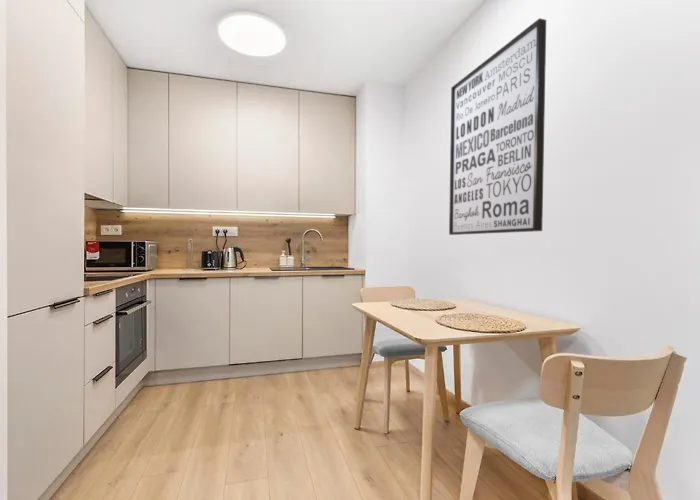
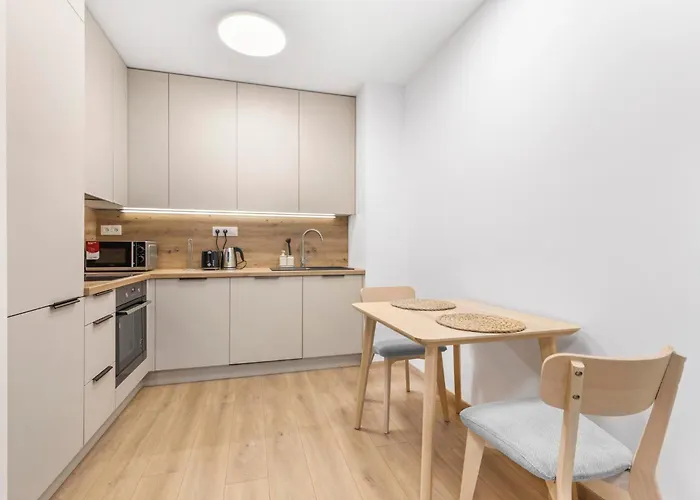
- wall art (488, 146)
